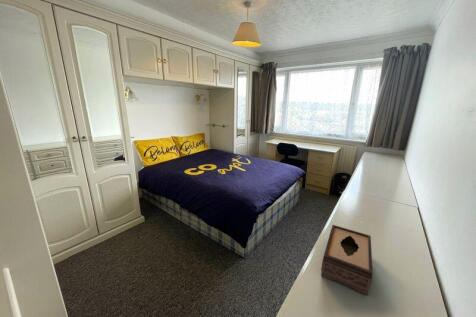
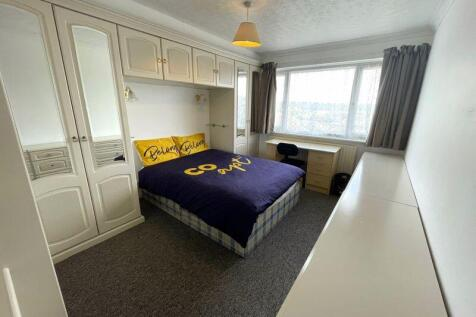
- tissue box (347, 254)
